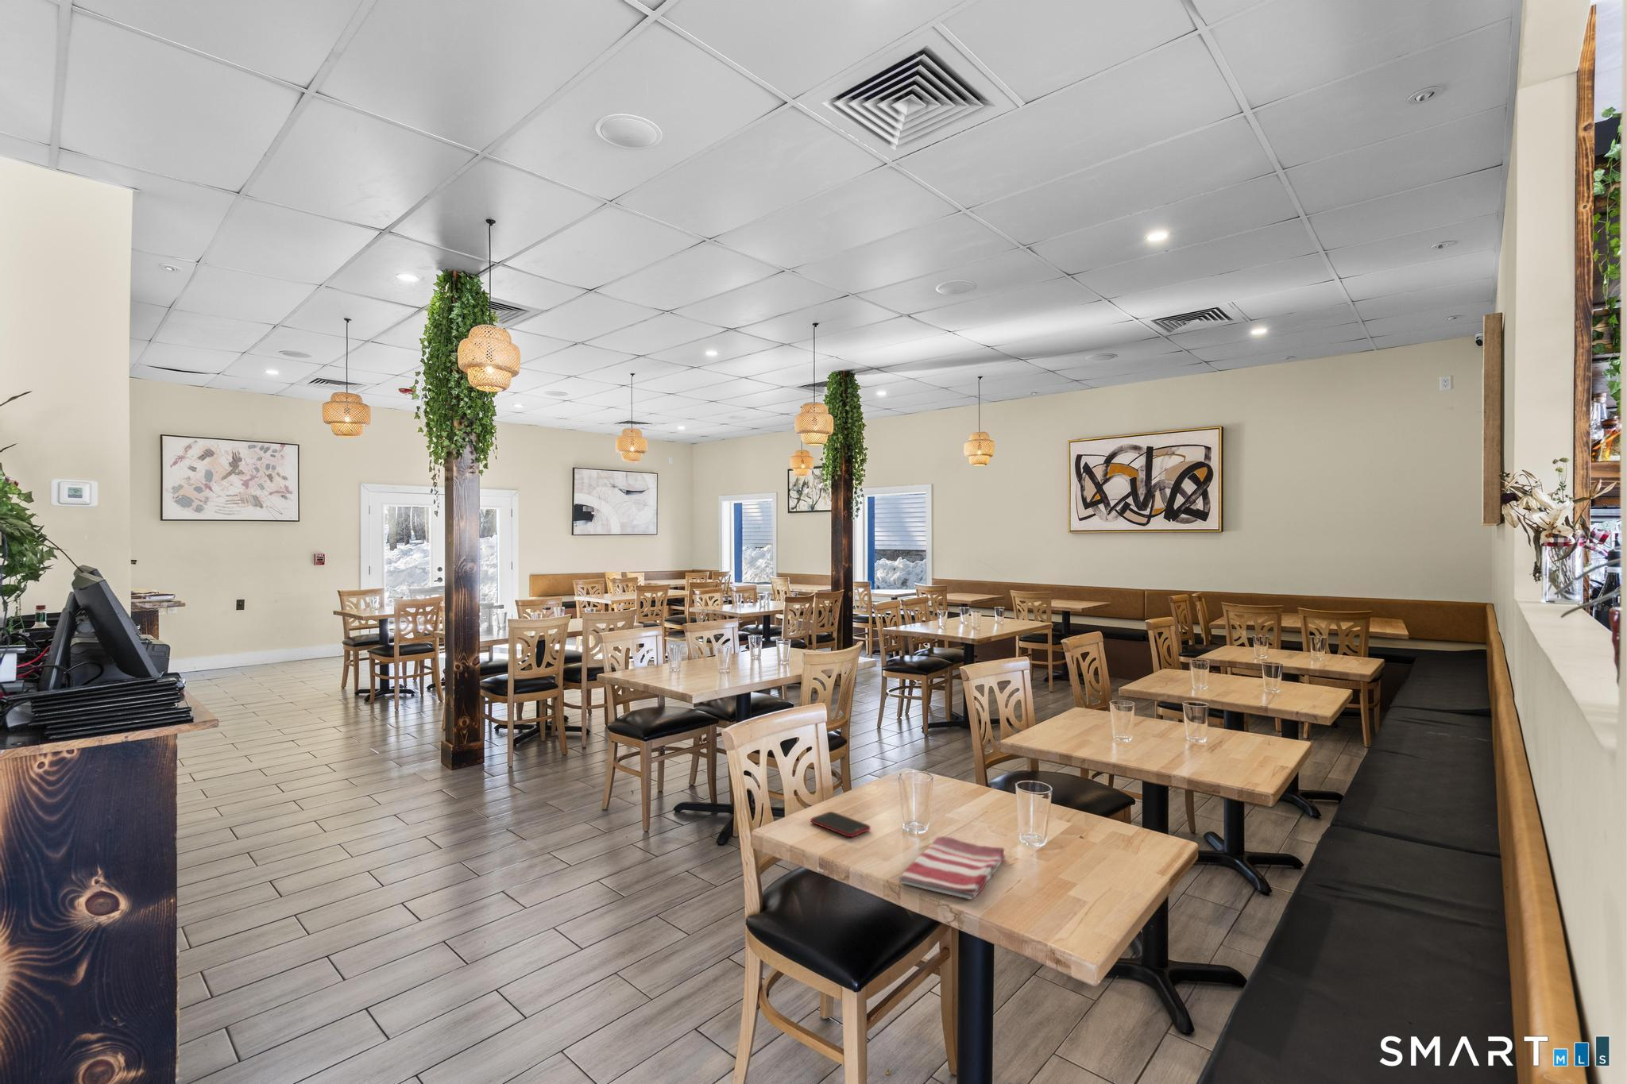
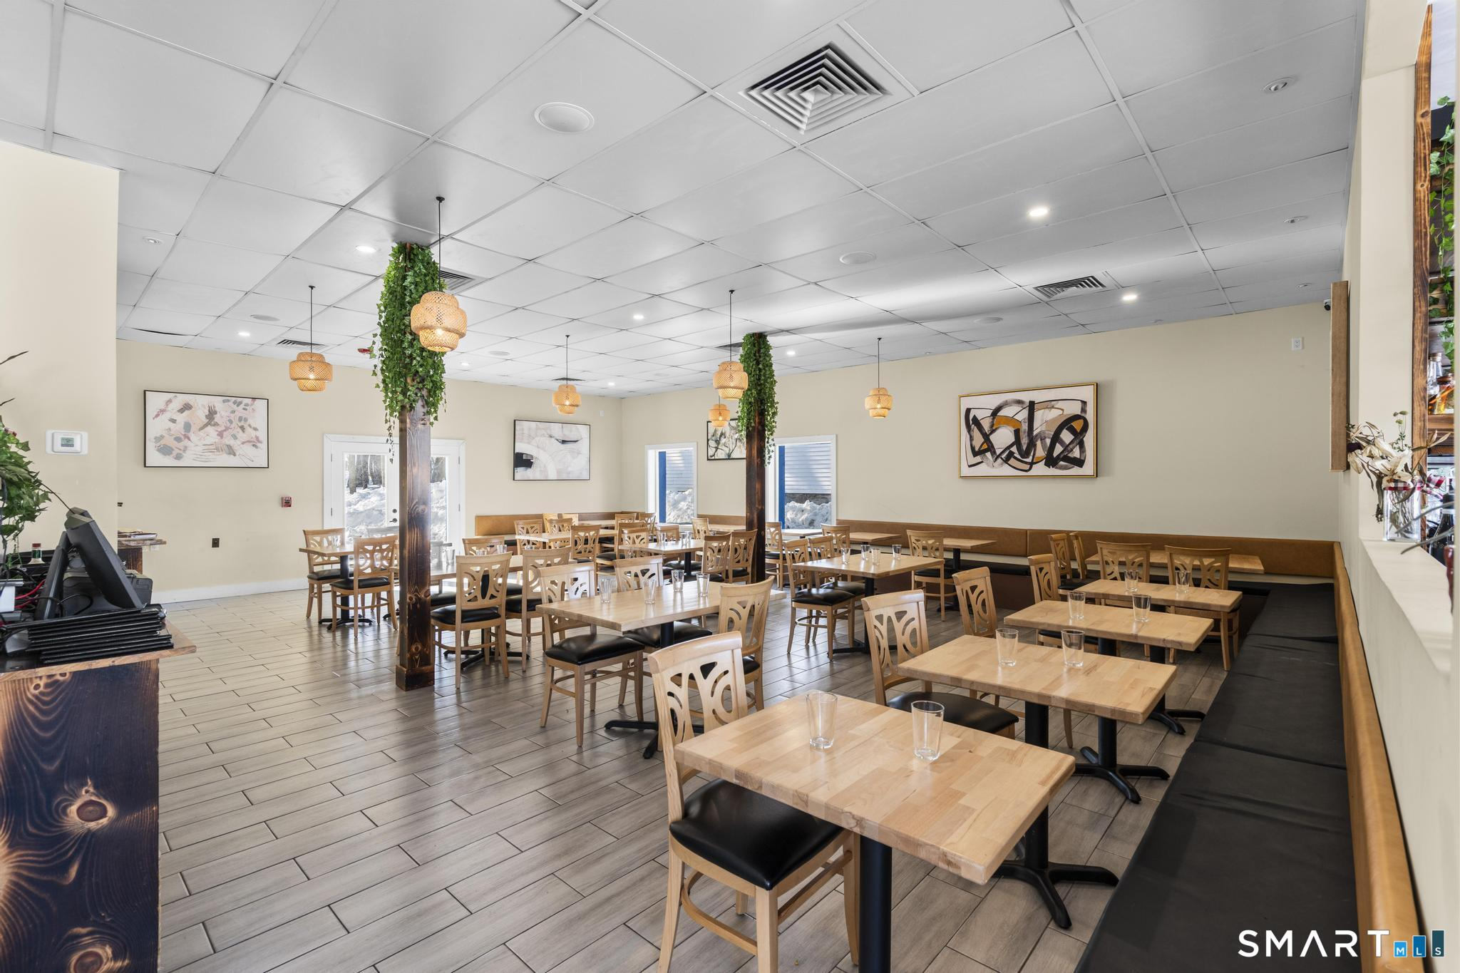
- cell phone (840, 824)
- dish towel (953, 864)
